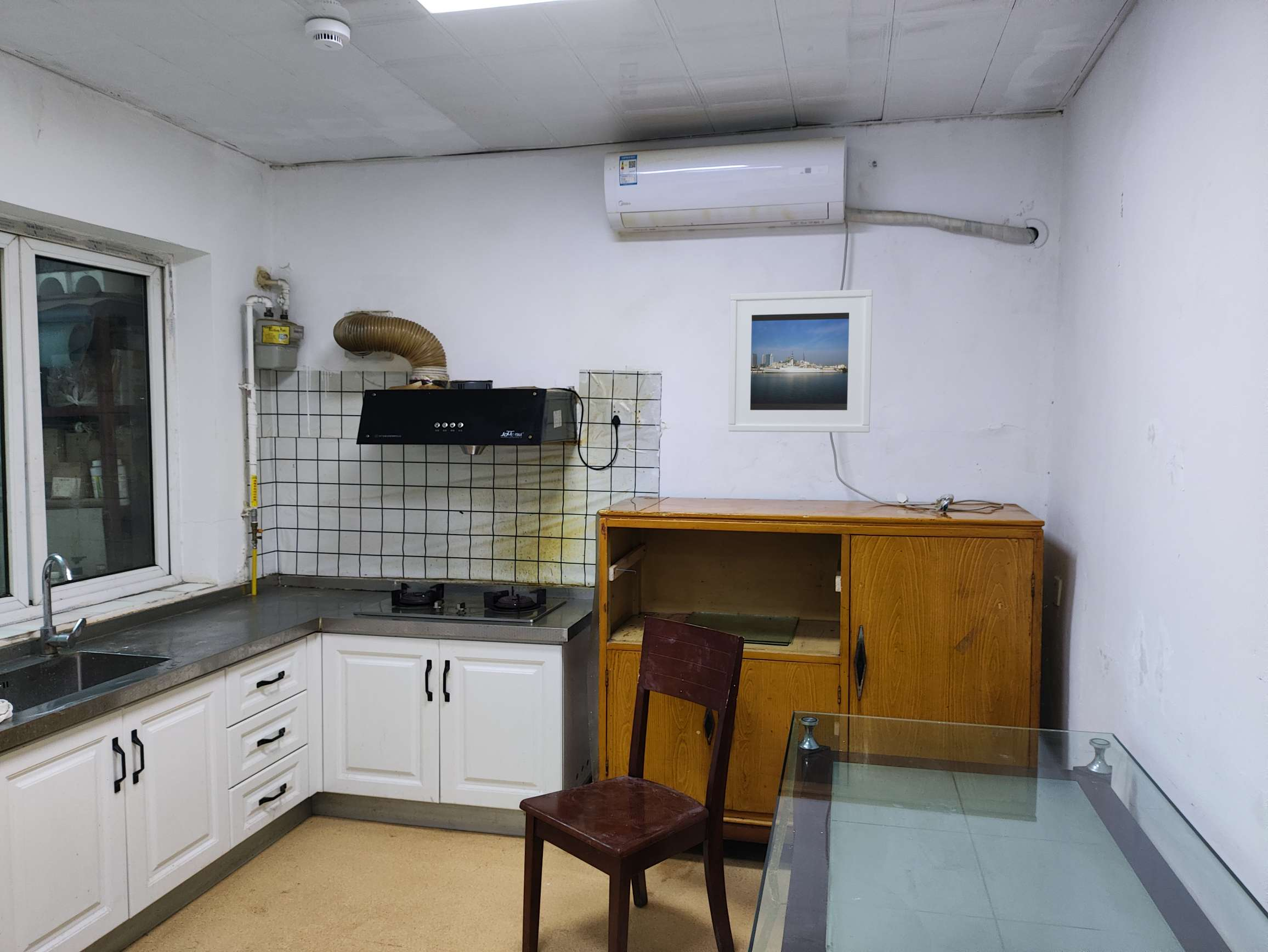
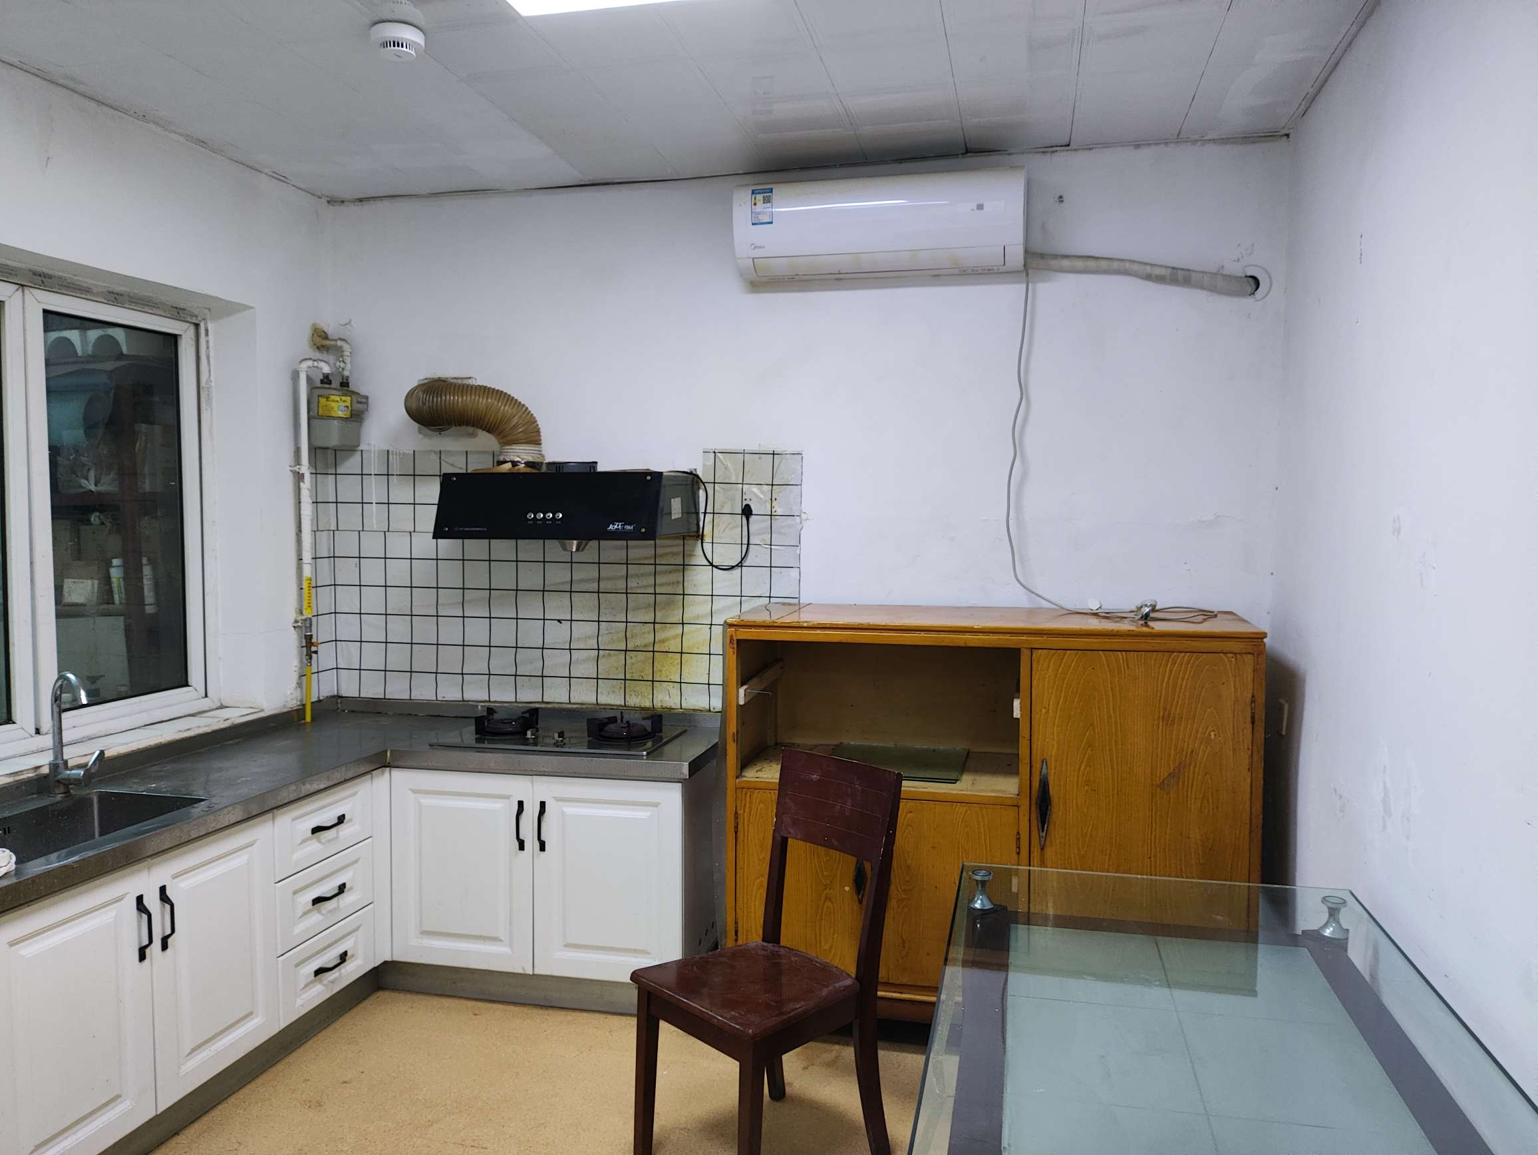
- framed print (799, 362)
